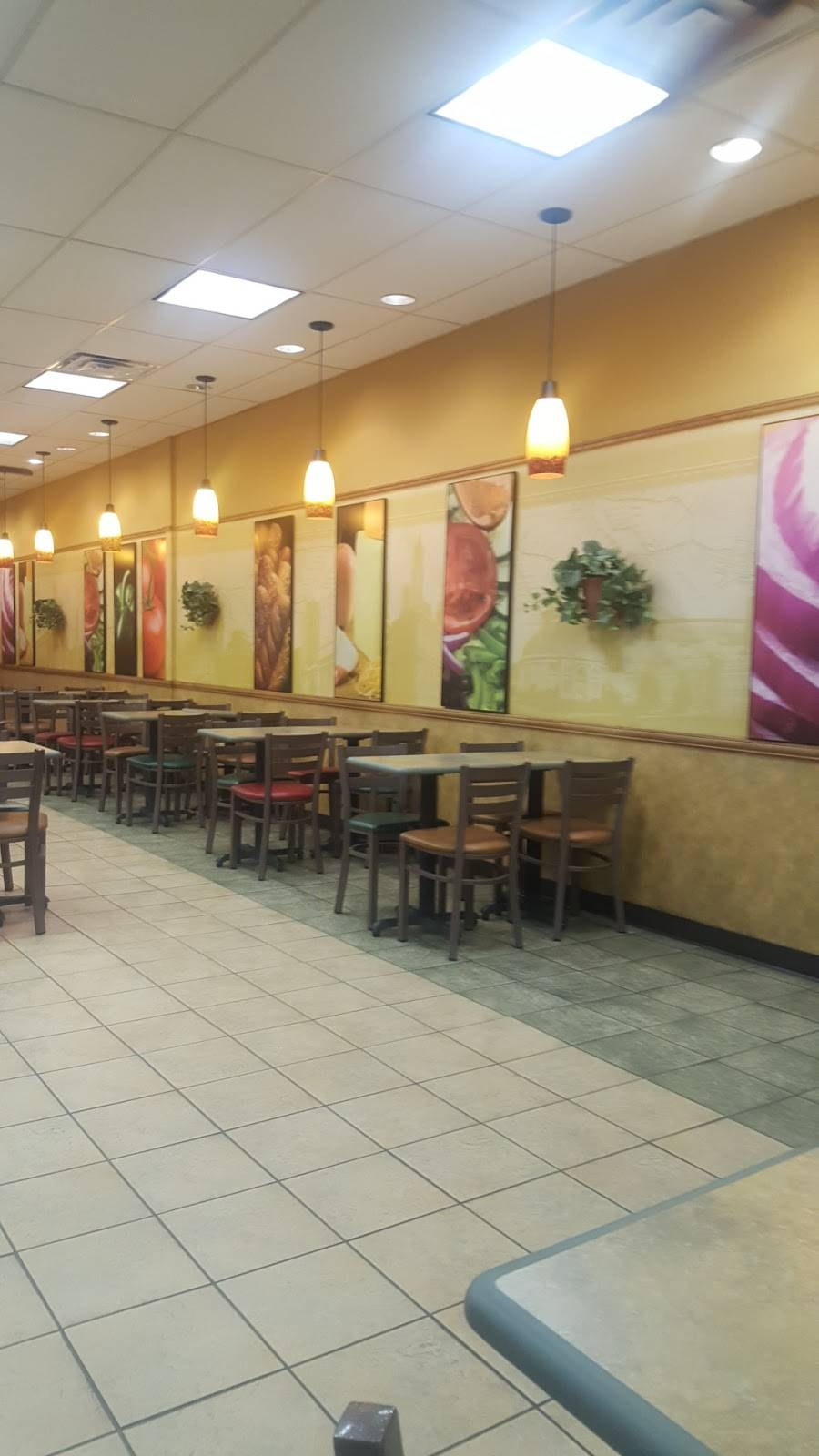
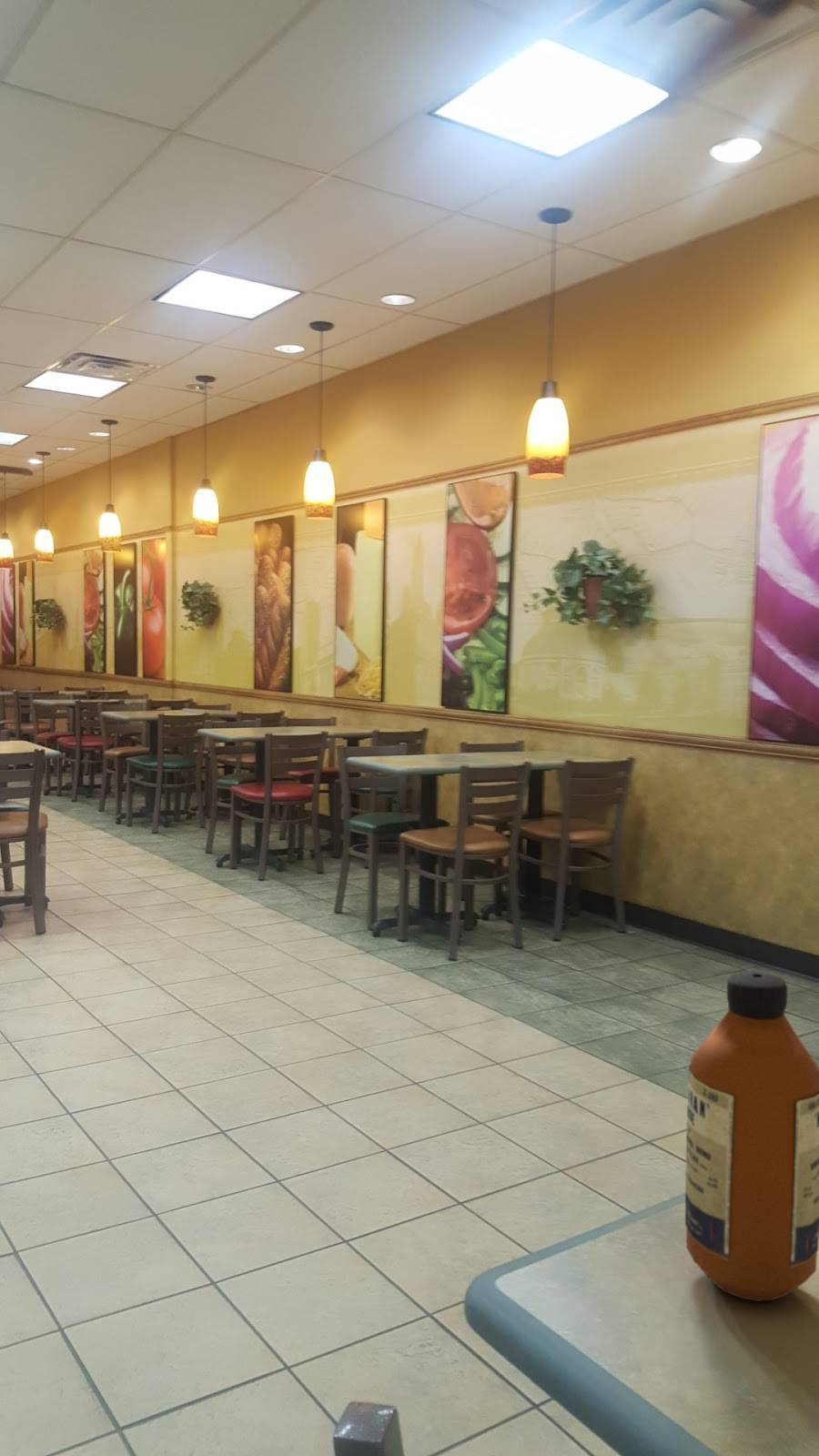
+ bottle (753, 1129)
